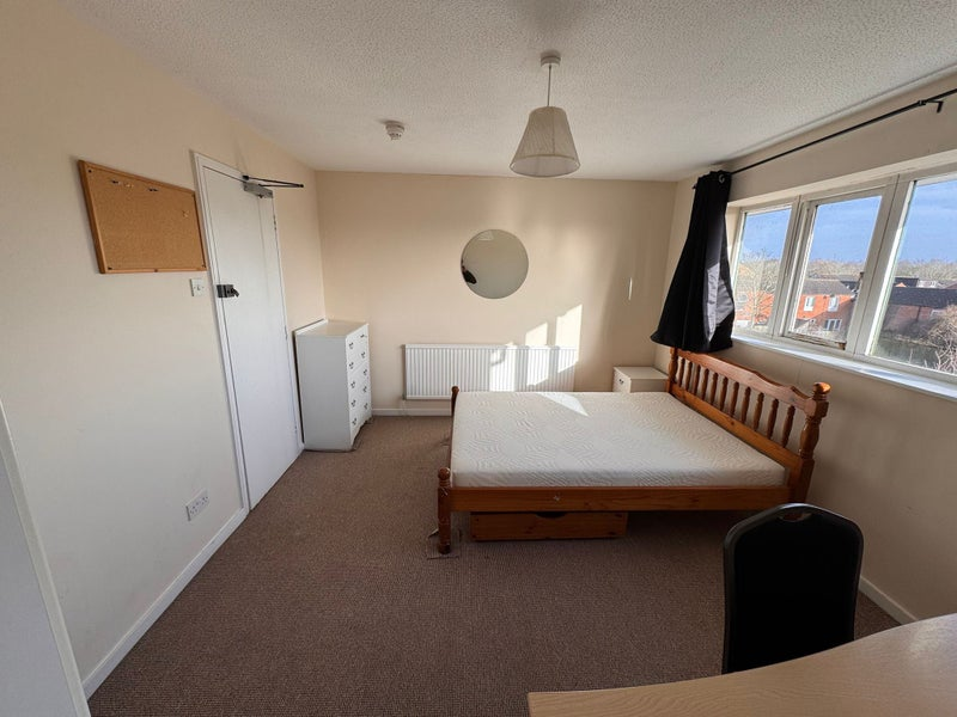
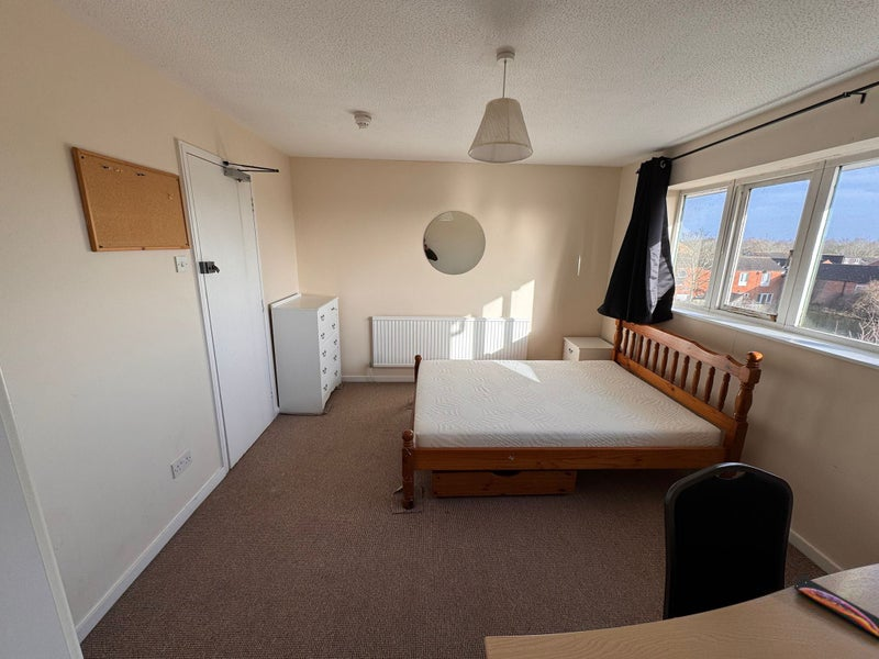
+ smartphone (841, 605)
